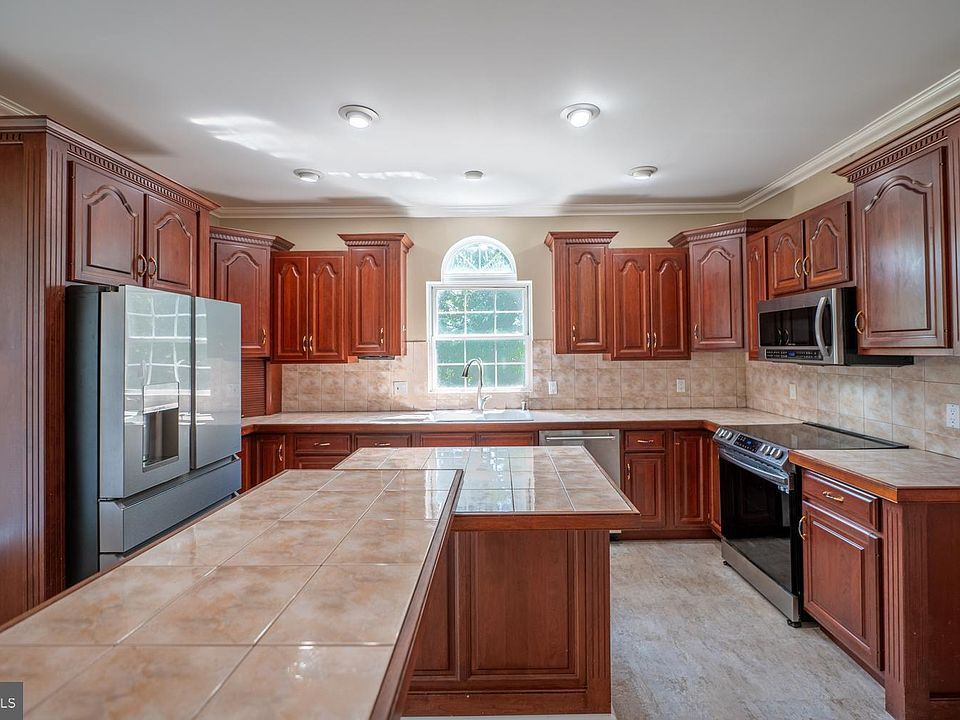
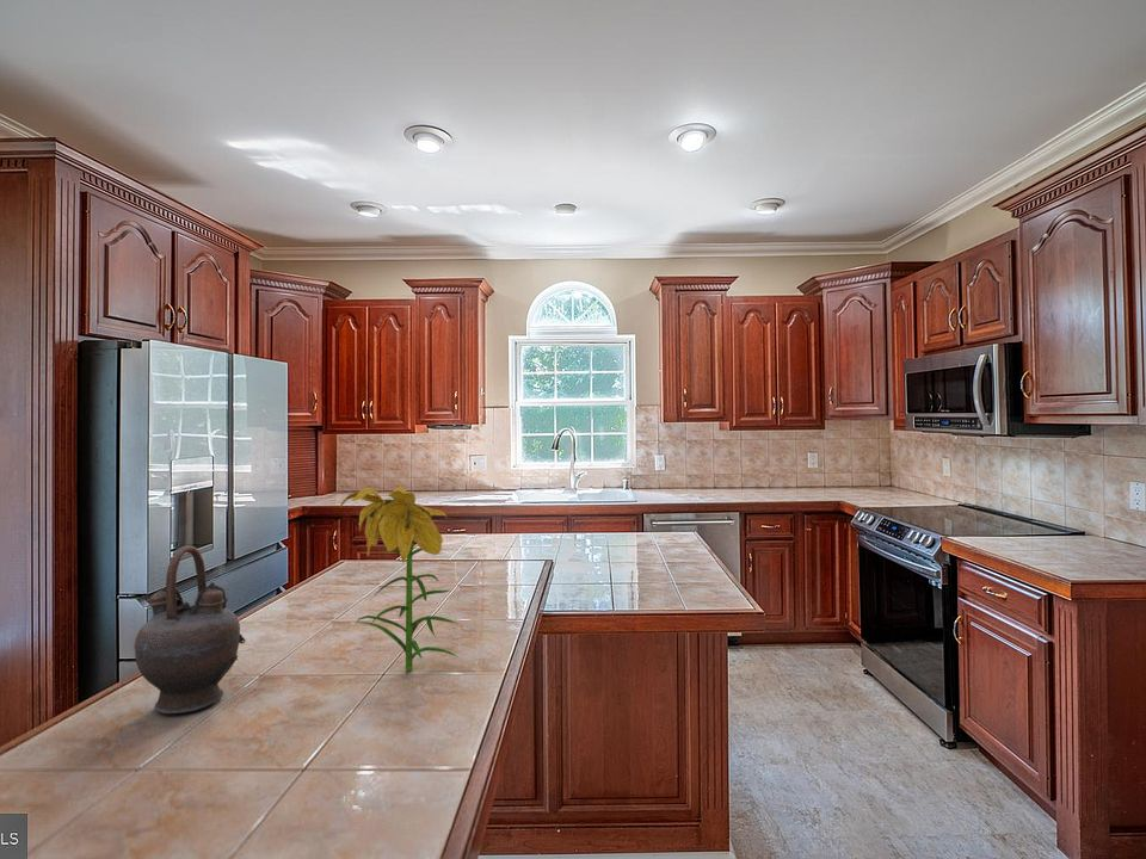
+ teapot (196, 622)
+ flower (396, 579)
